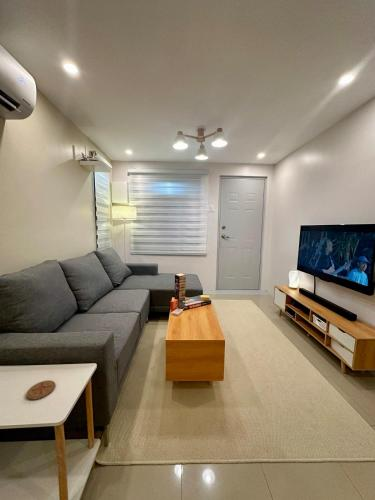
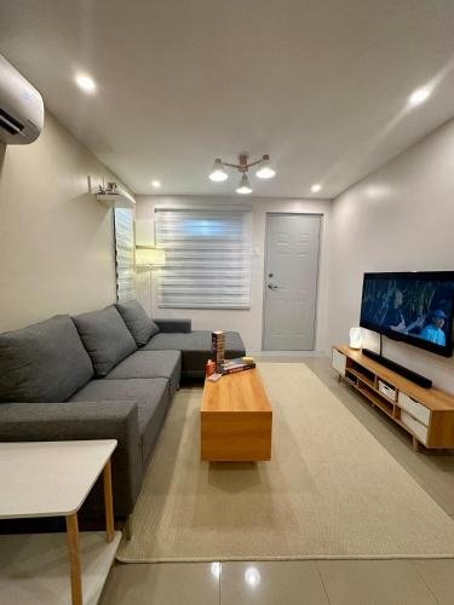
- coaster (41, 389)
